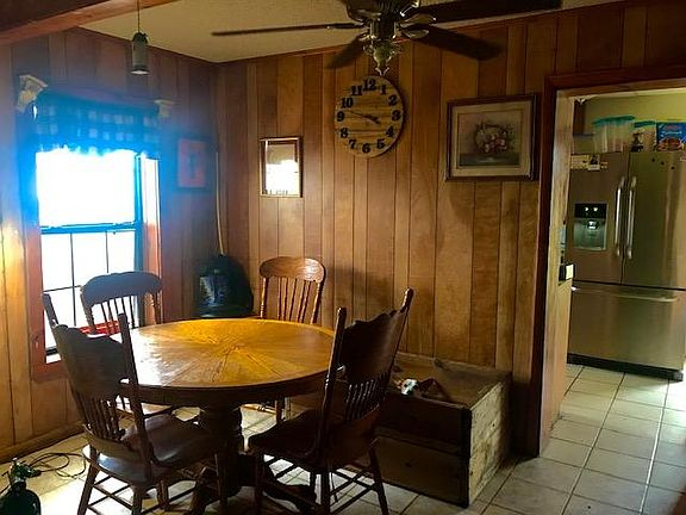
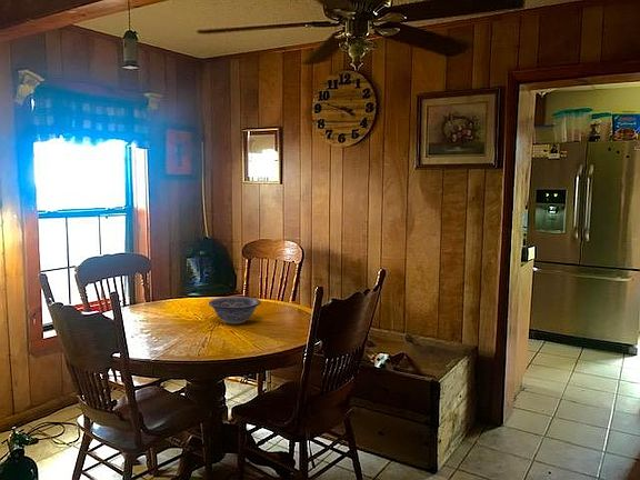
+ decorative bowl (234, 311)
